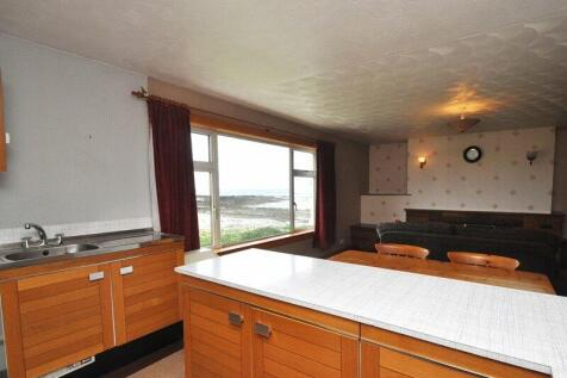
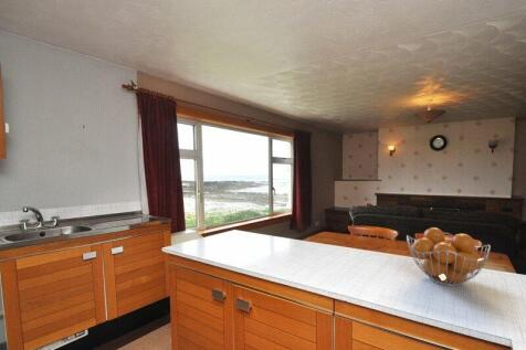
+ fruit basket (444, 255)
